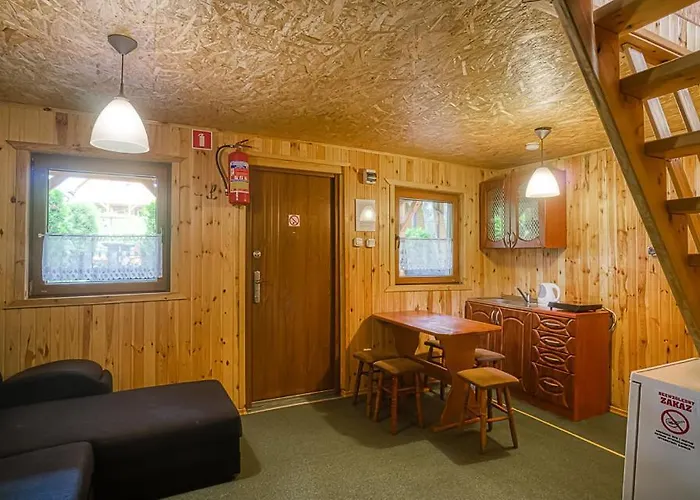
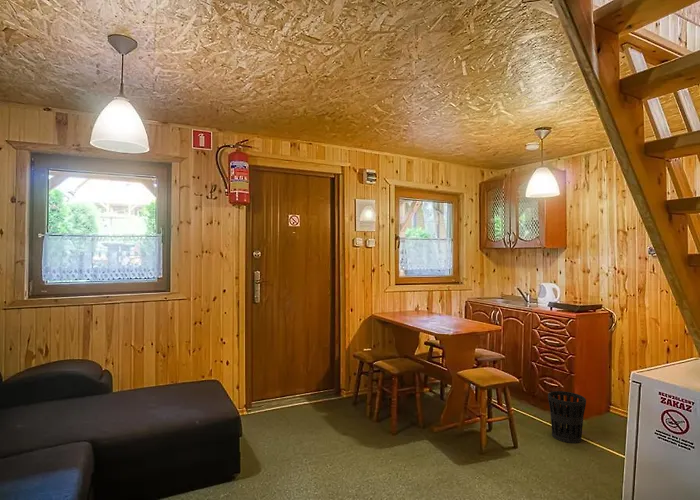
+ wastebasket (566, 417)
